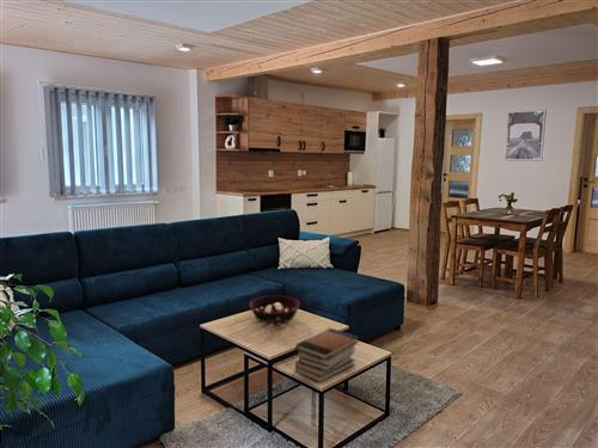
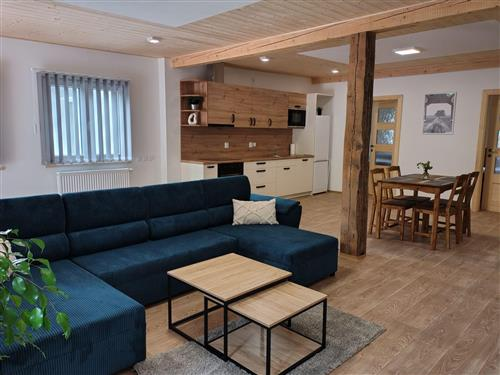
- decorative bowl (274, 311)
- book stack (327, 354)
